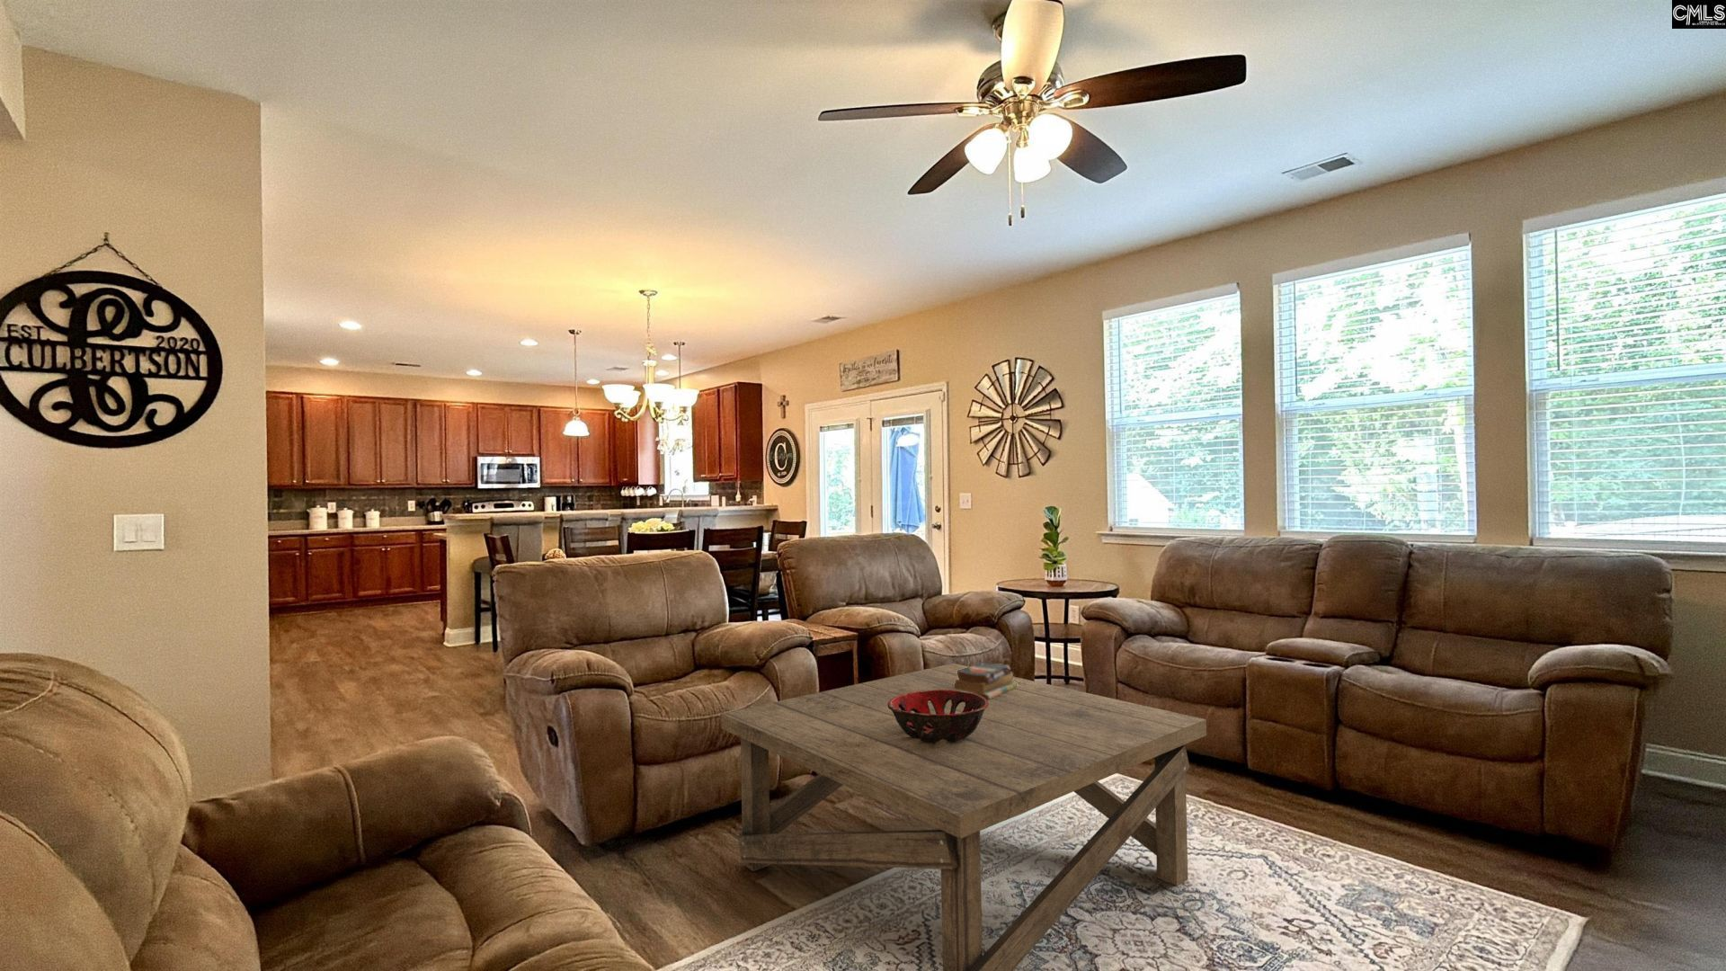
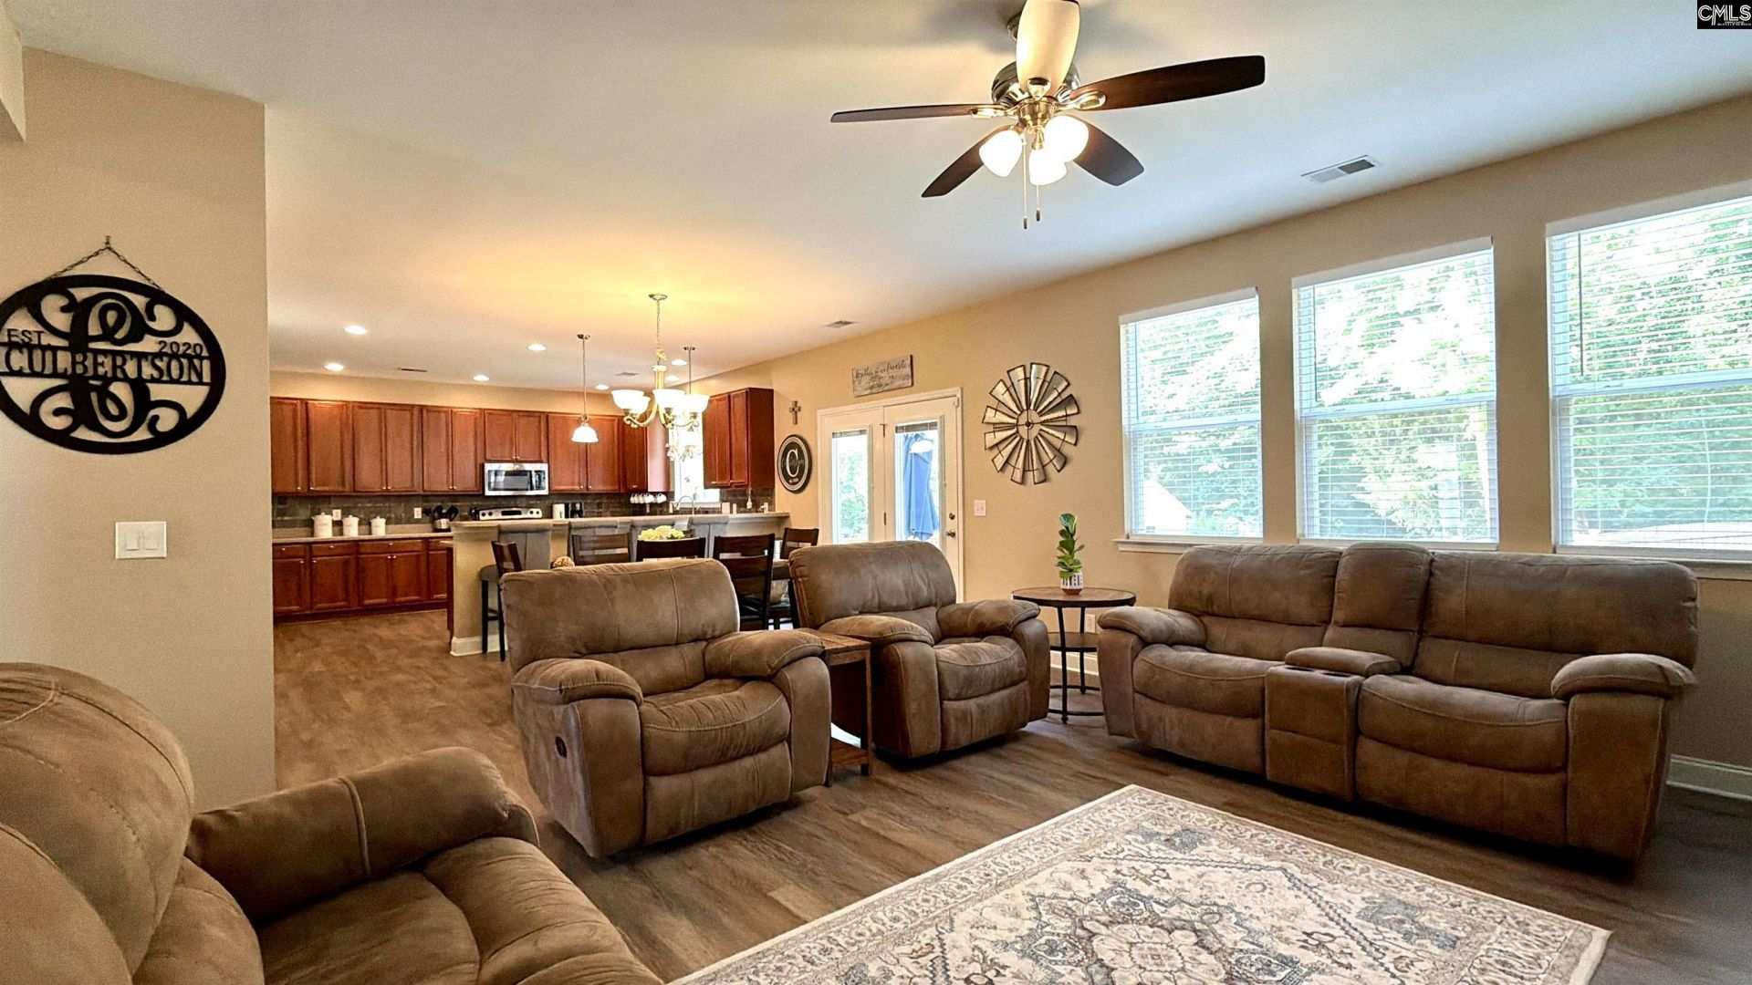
- decorative bowl (938, 716)
- coffee table (957, 793)
- books (985, 679)
